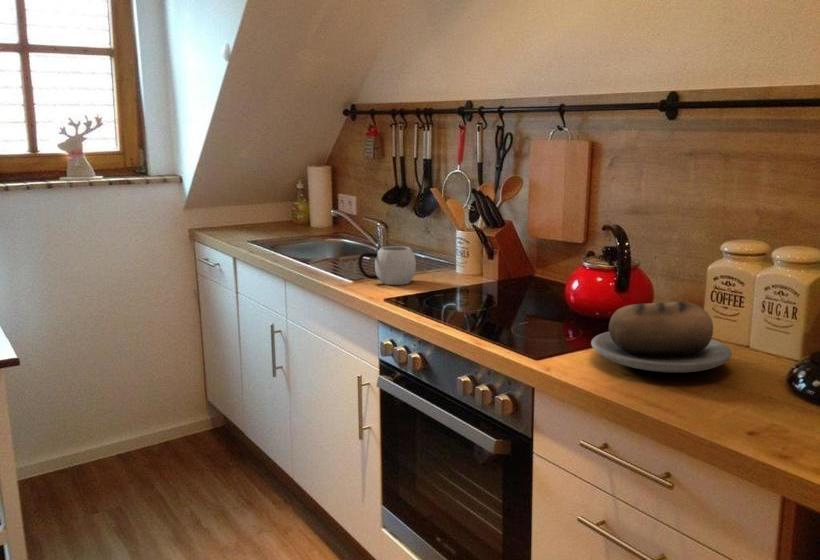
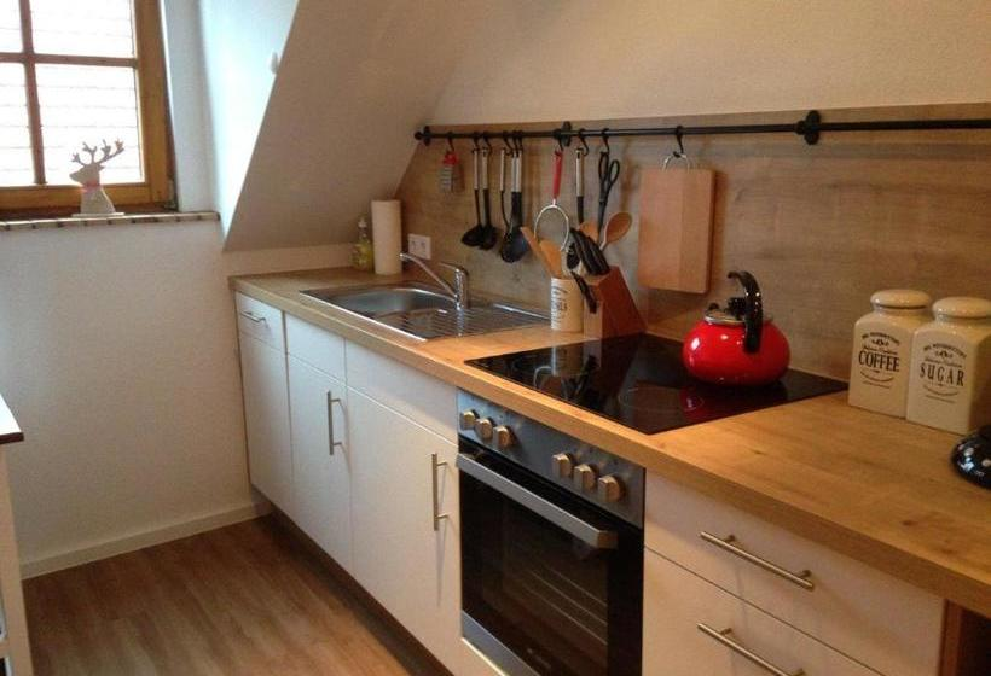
- mug (387, 265)
- bread (660, 333)
